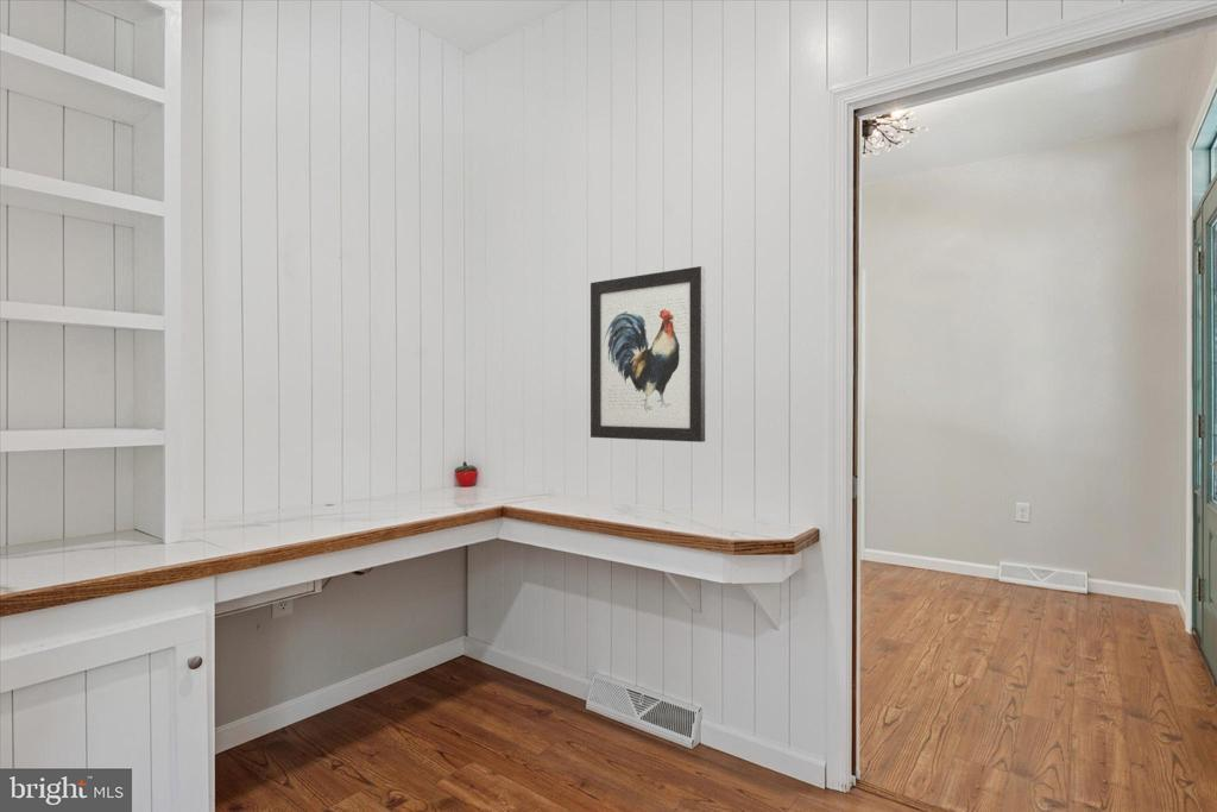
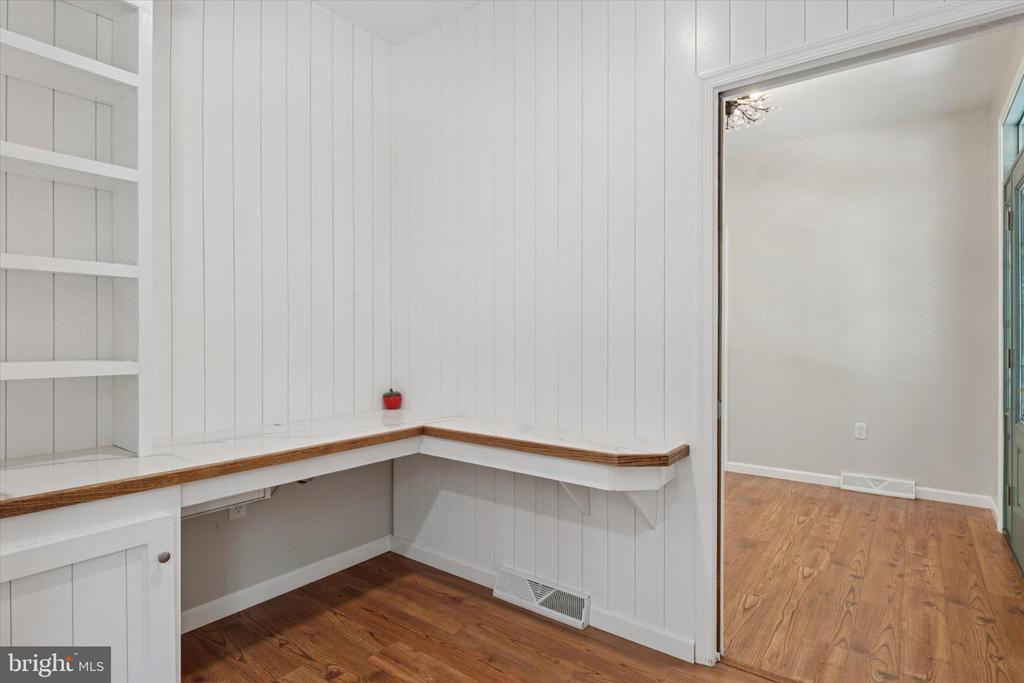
- wall art (644, 357)
